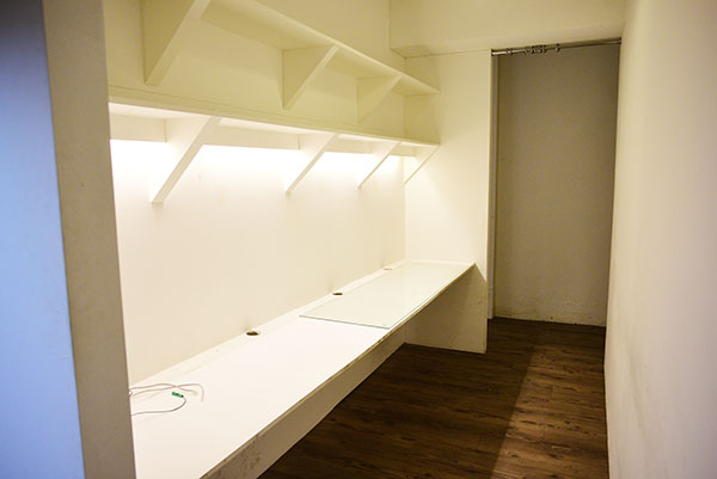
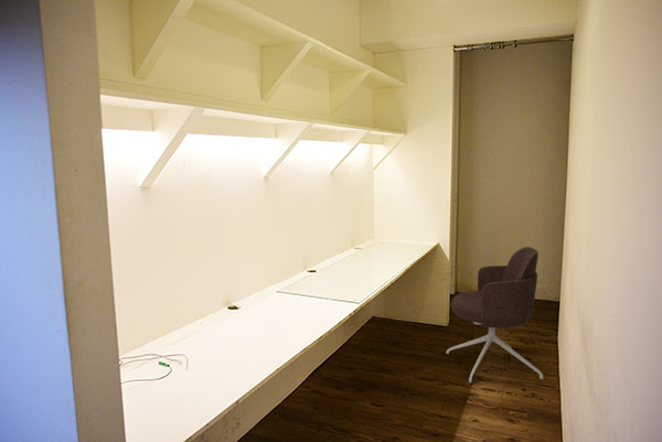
+ office chair (492, 309)
